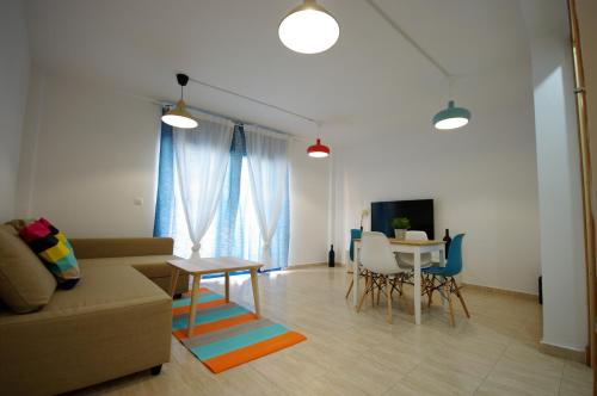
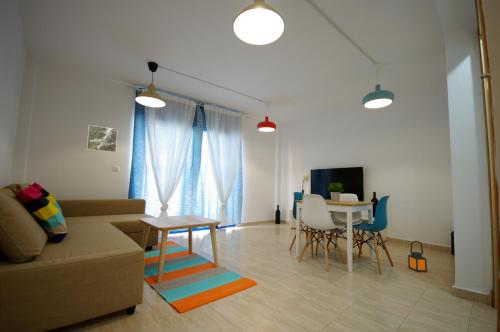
+ lantern (416, 255)
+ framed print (102, 139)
